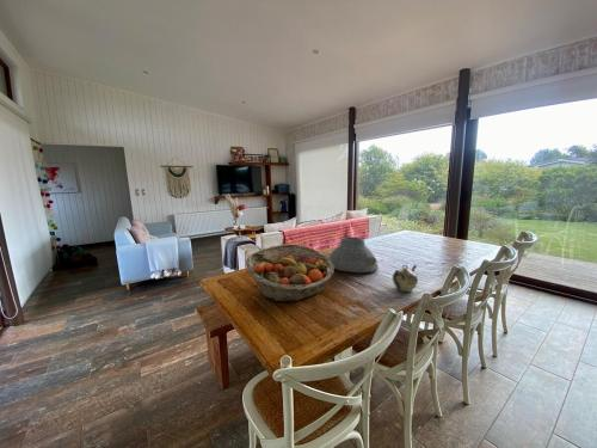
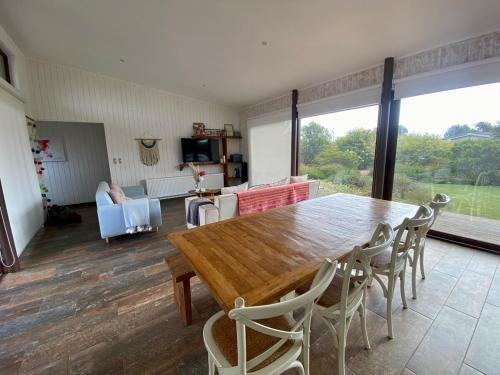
- teapot (405, 276)
- vase (352, 252)
- fruit basket (291, 270)
